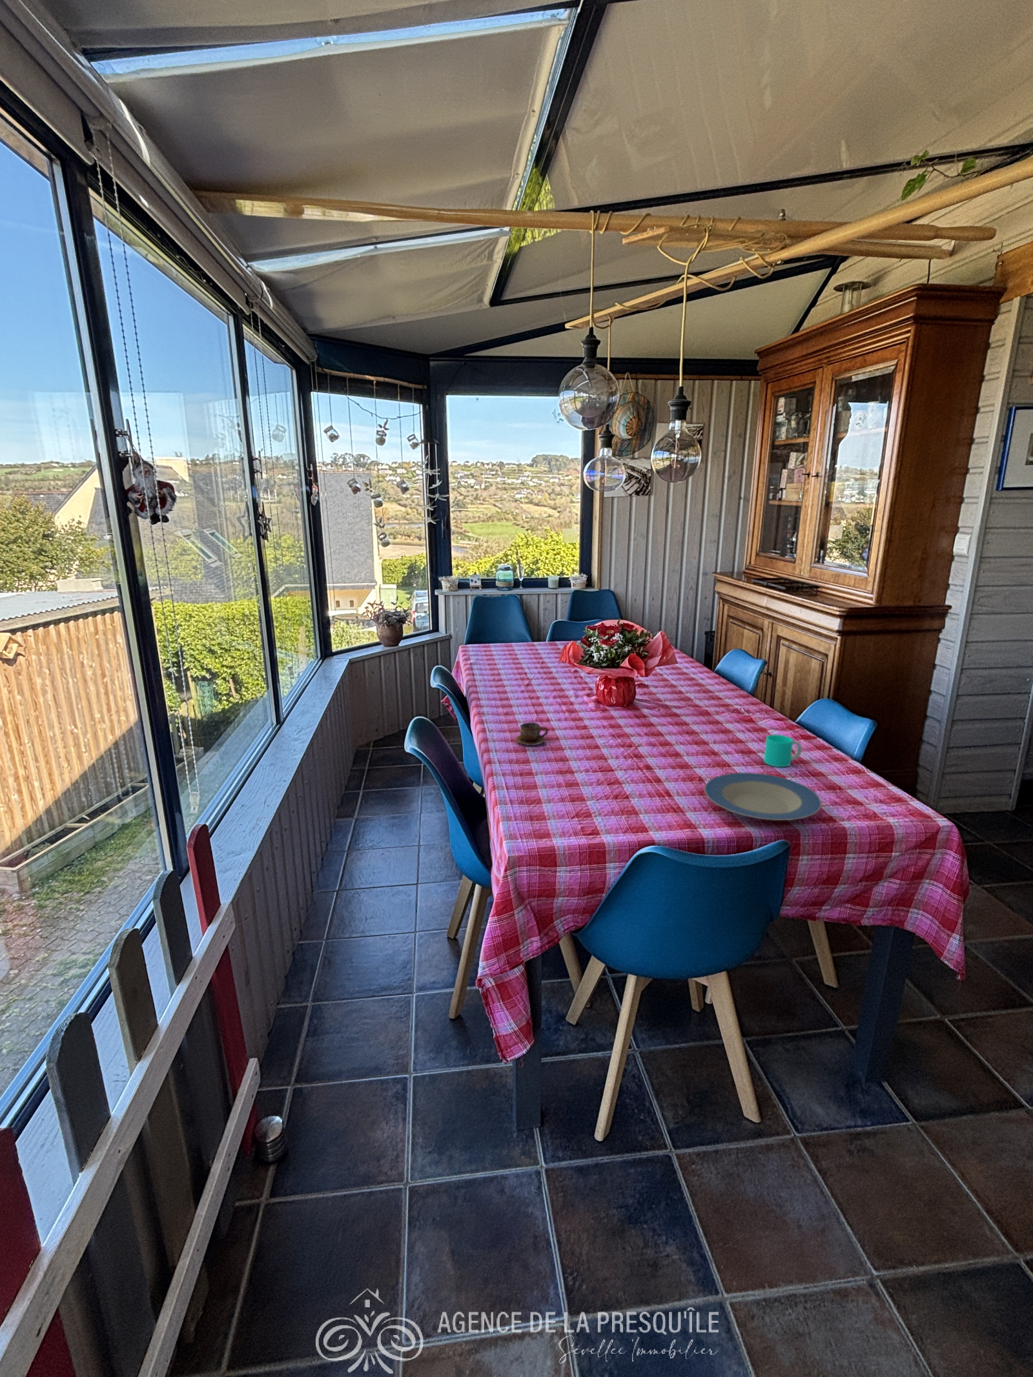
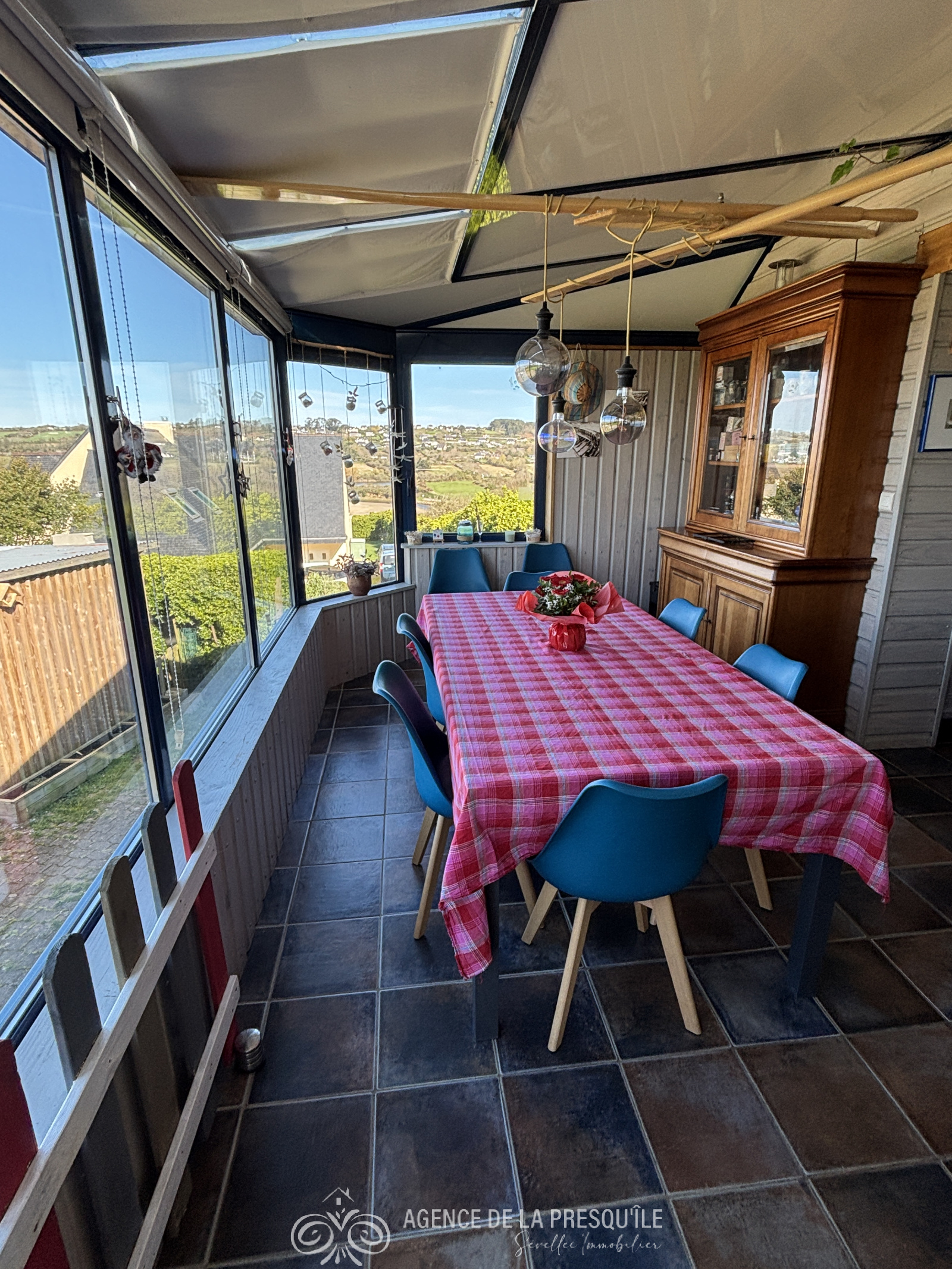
- cup (783, 750)
- plate (761, 800)
- cup (532, 734)
